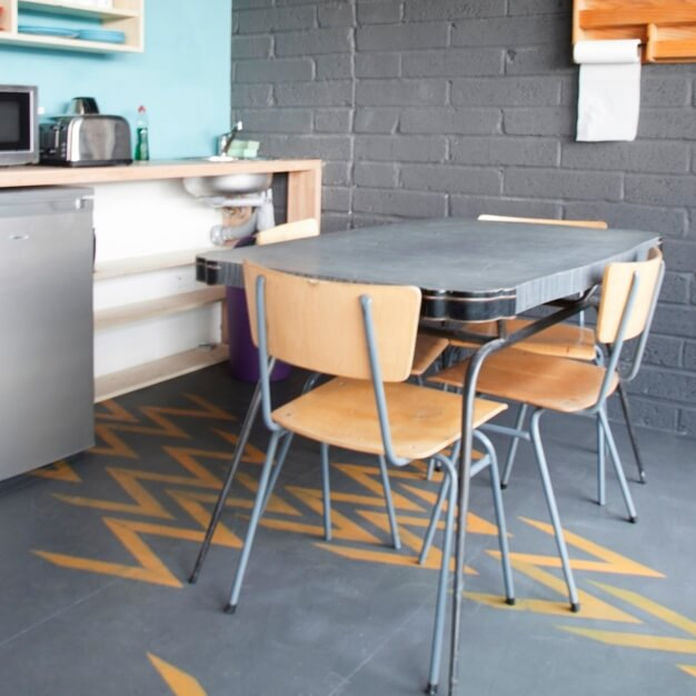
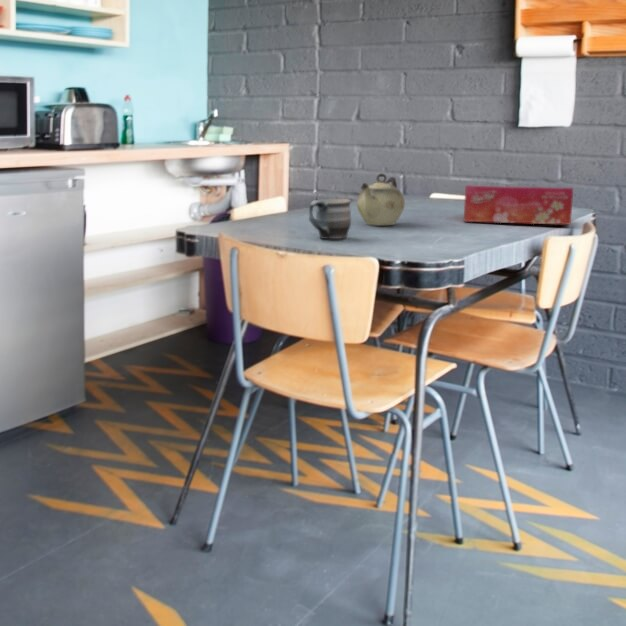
+ tissue box (517, 204)
+ teapot (379, 199)
+ mug (330, 219)
